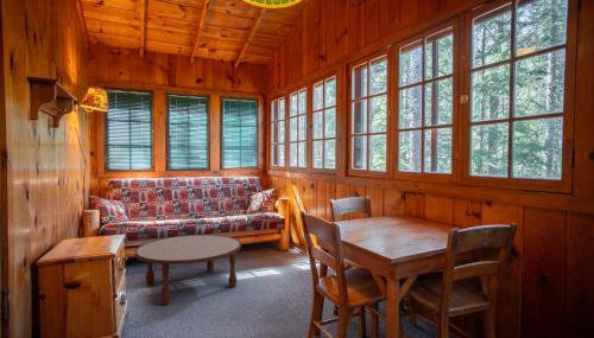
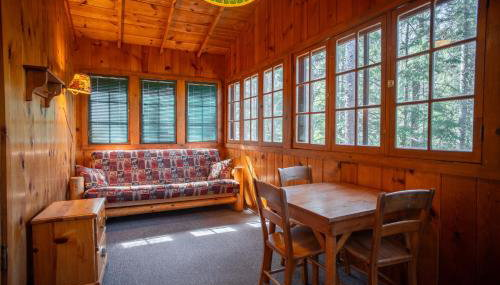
- coffee table (190, 262)
